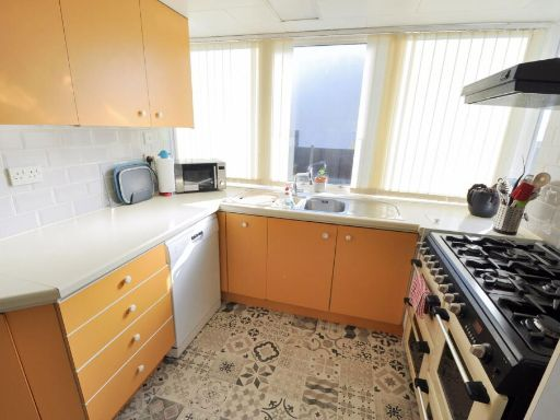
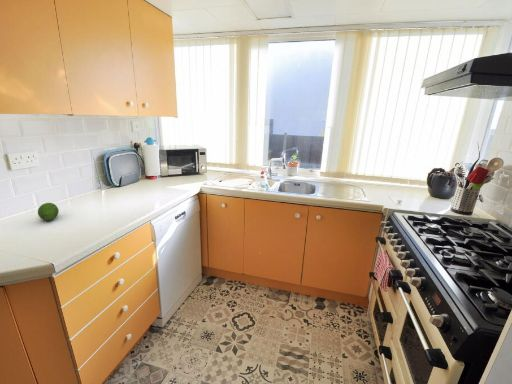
+ fruit (49, 211)
